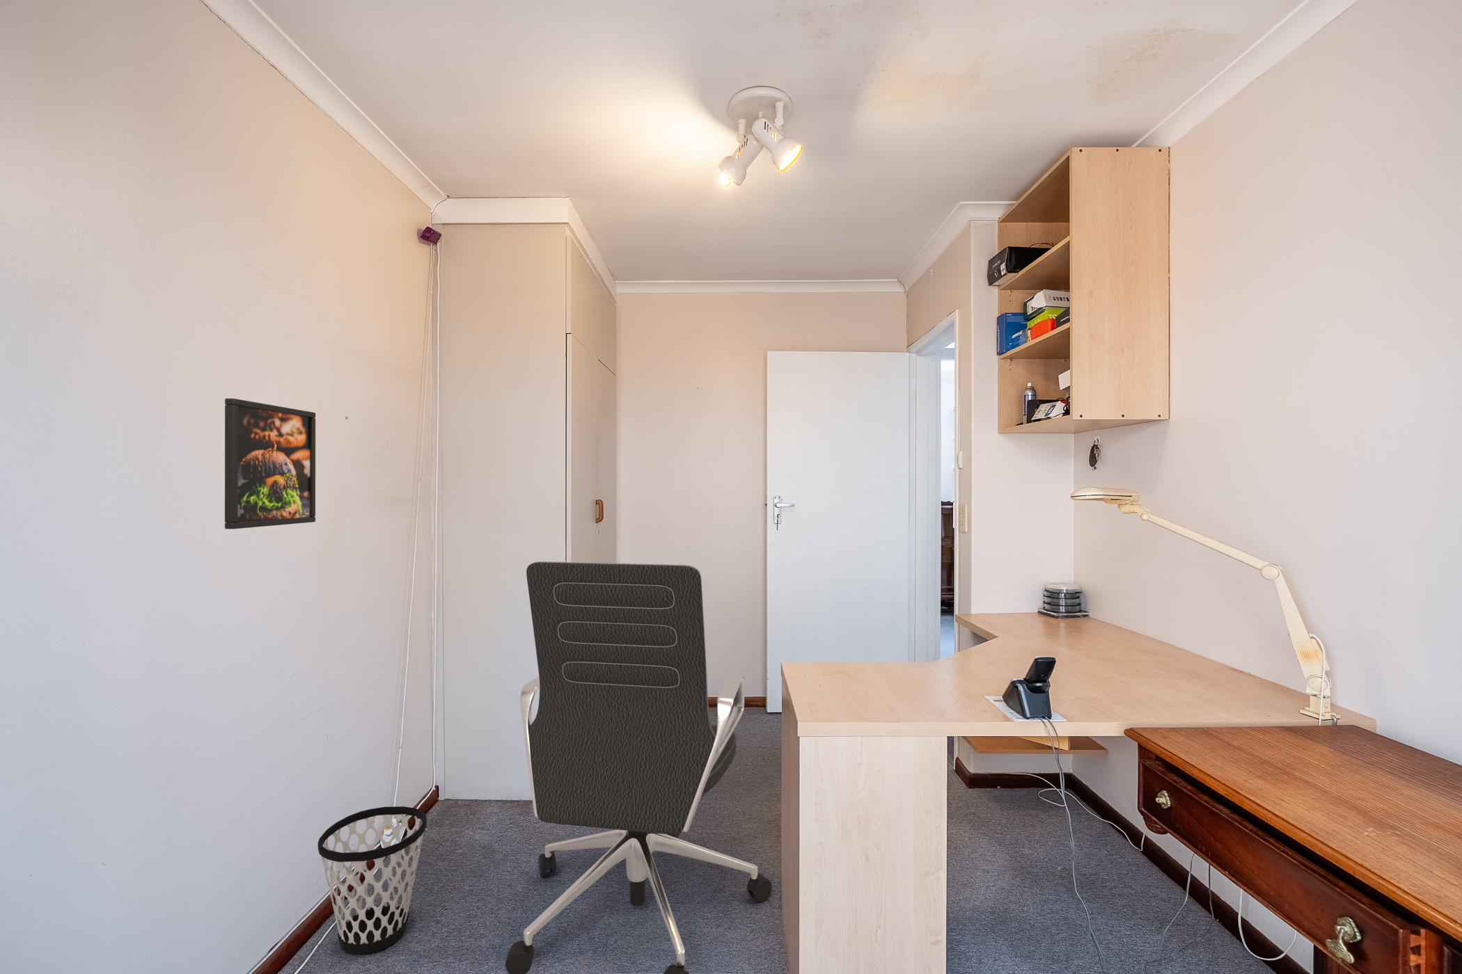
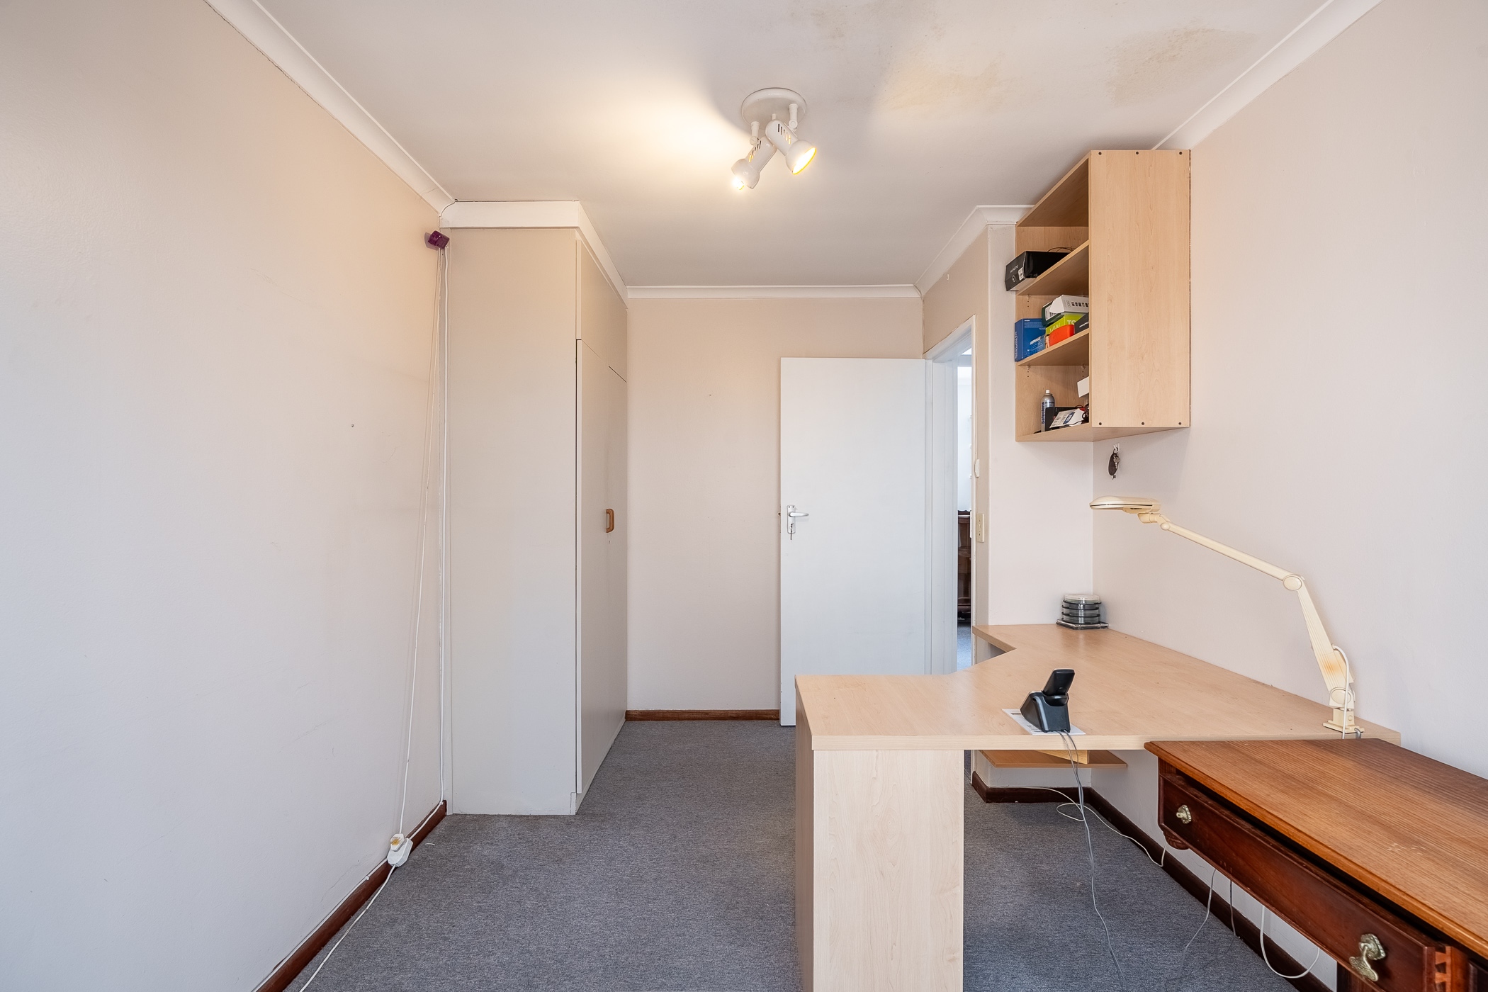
- office chair (642, 728)
- wastebasket (374, 882)
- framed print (274, 465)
